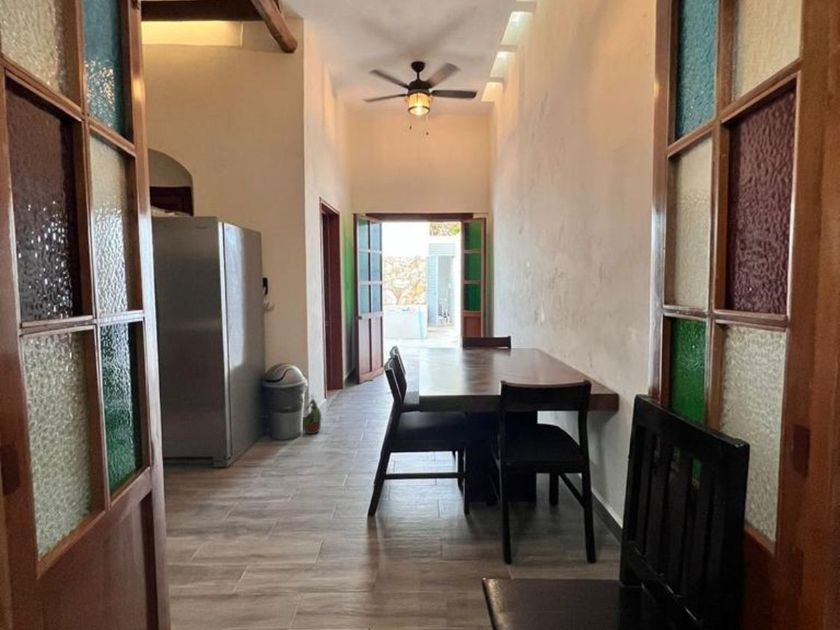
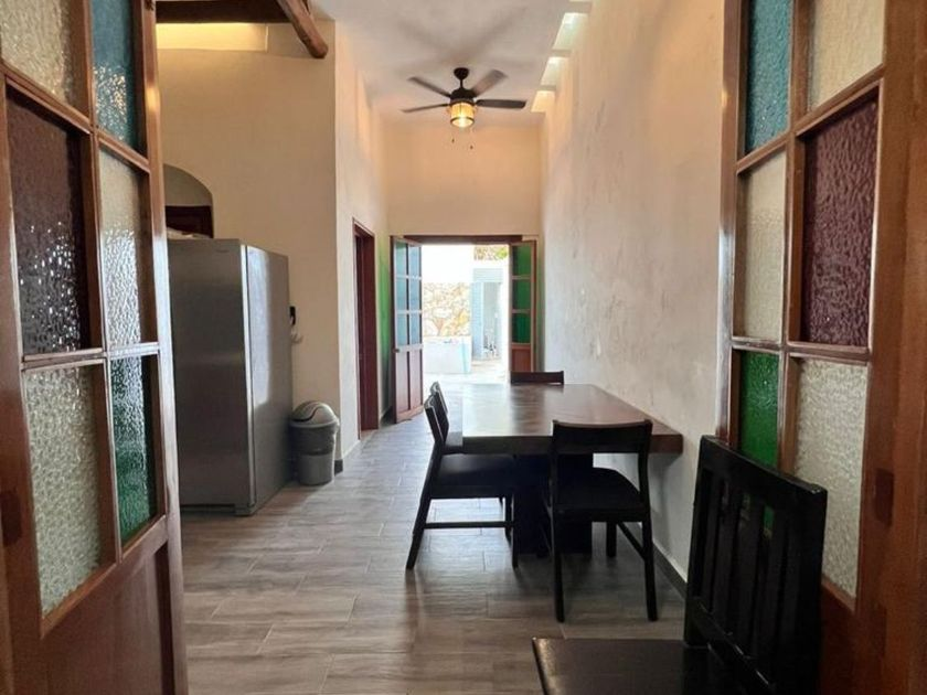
- potted plant (312, 412)
